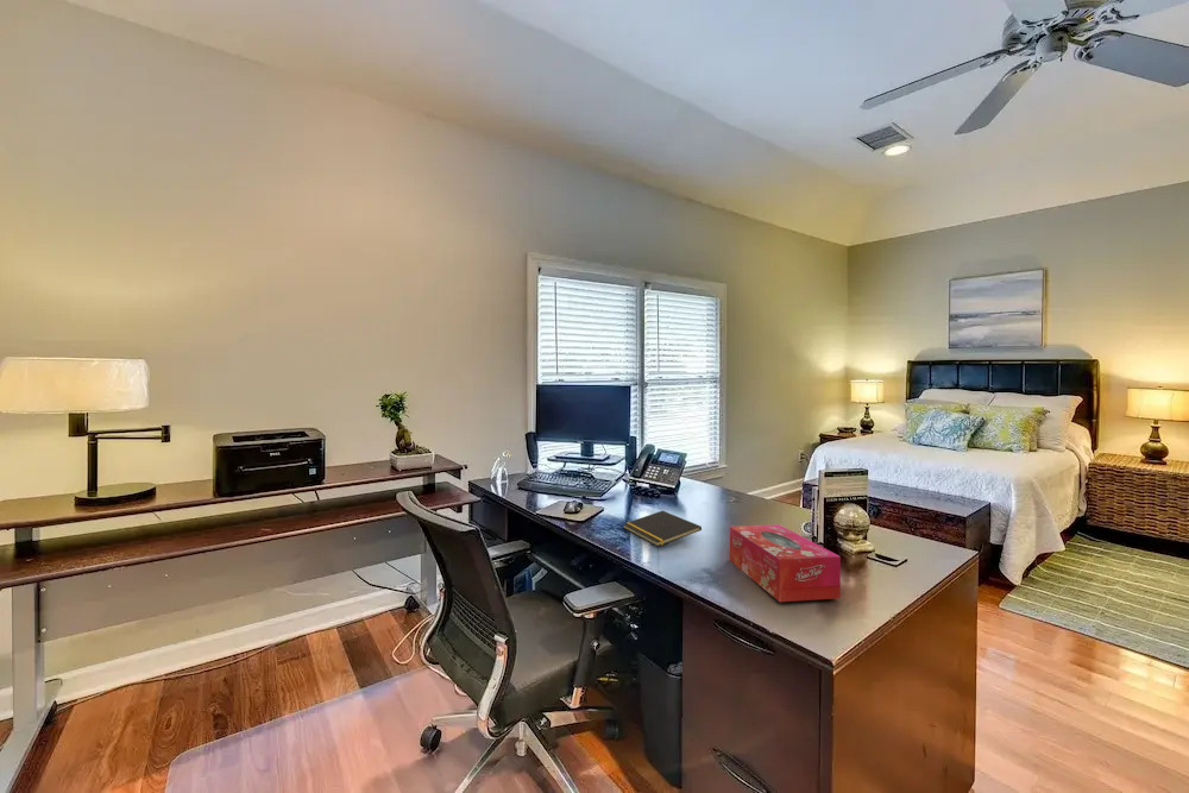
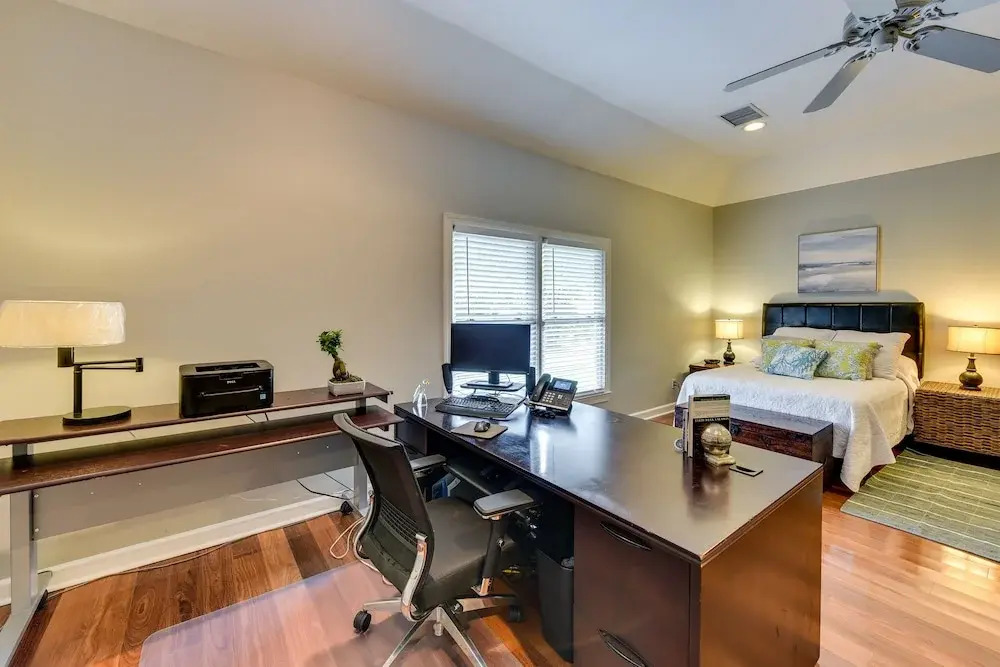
- tissue box (779, 559)
- notepad (660, 527)
